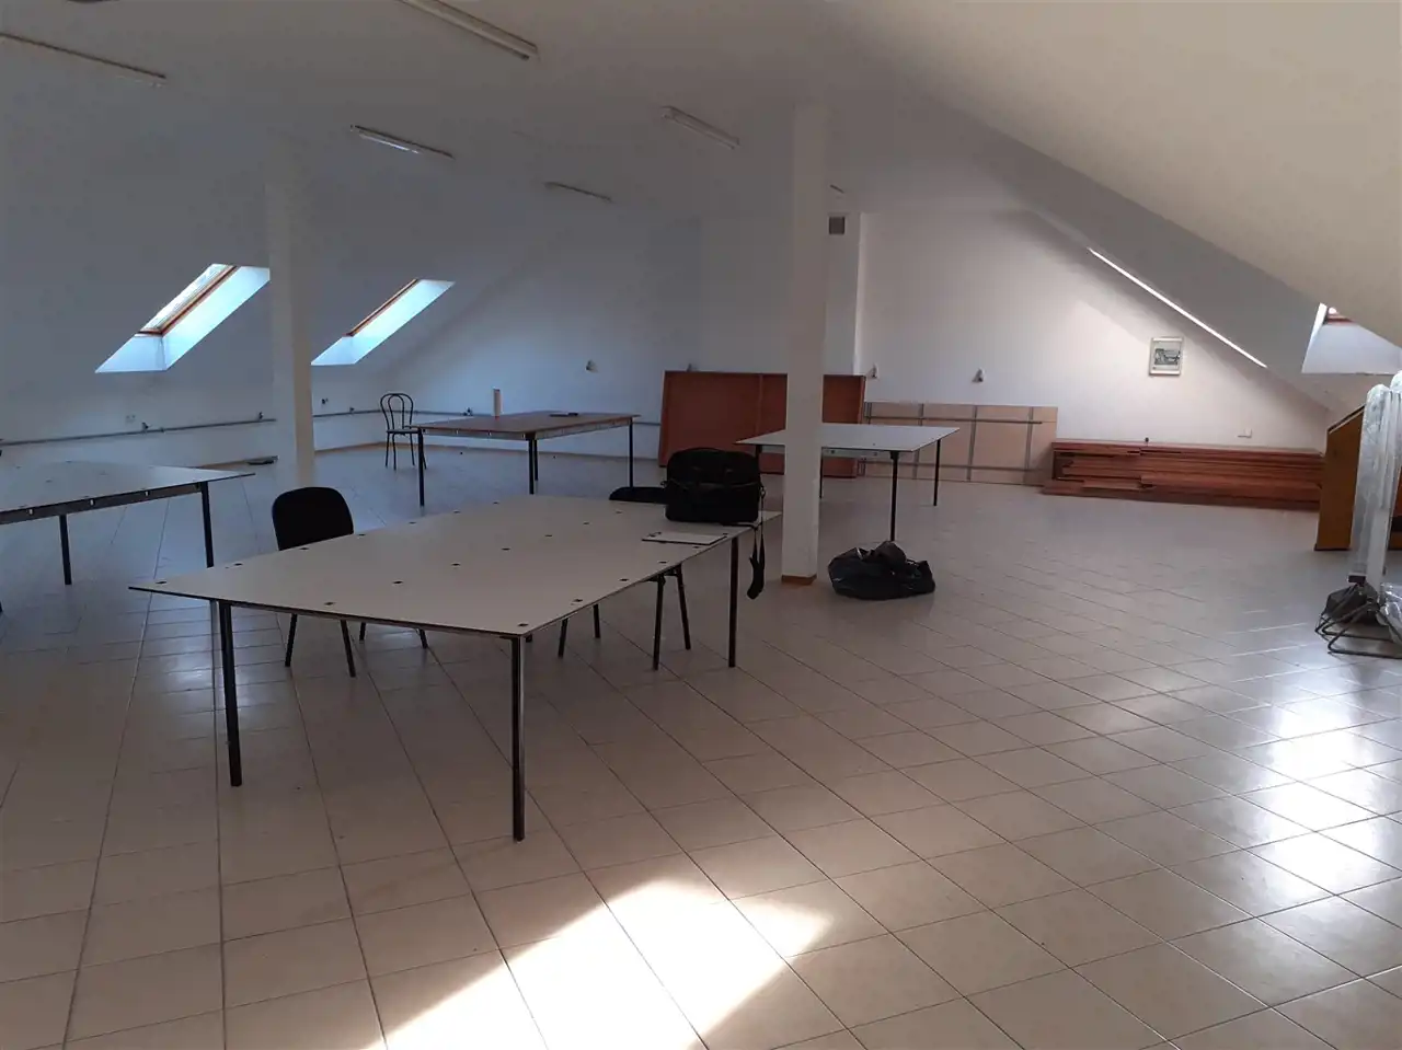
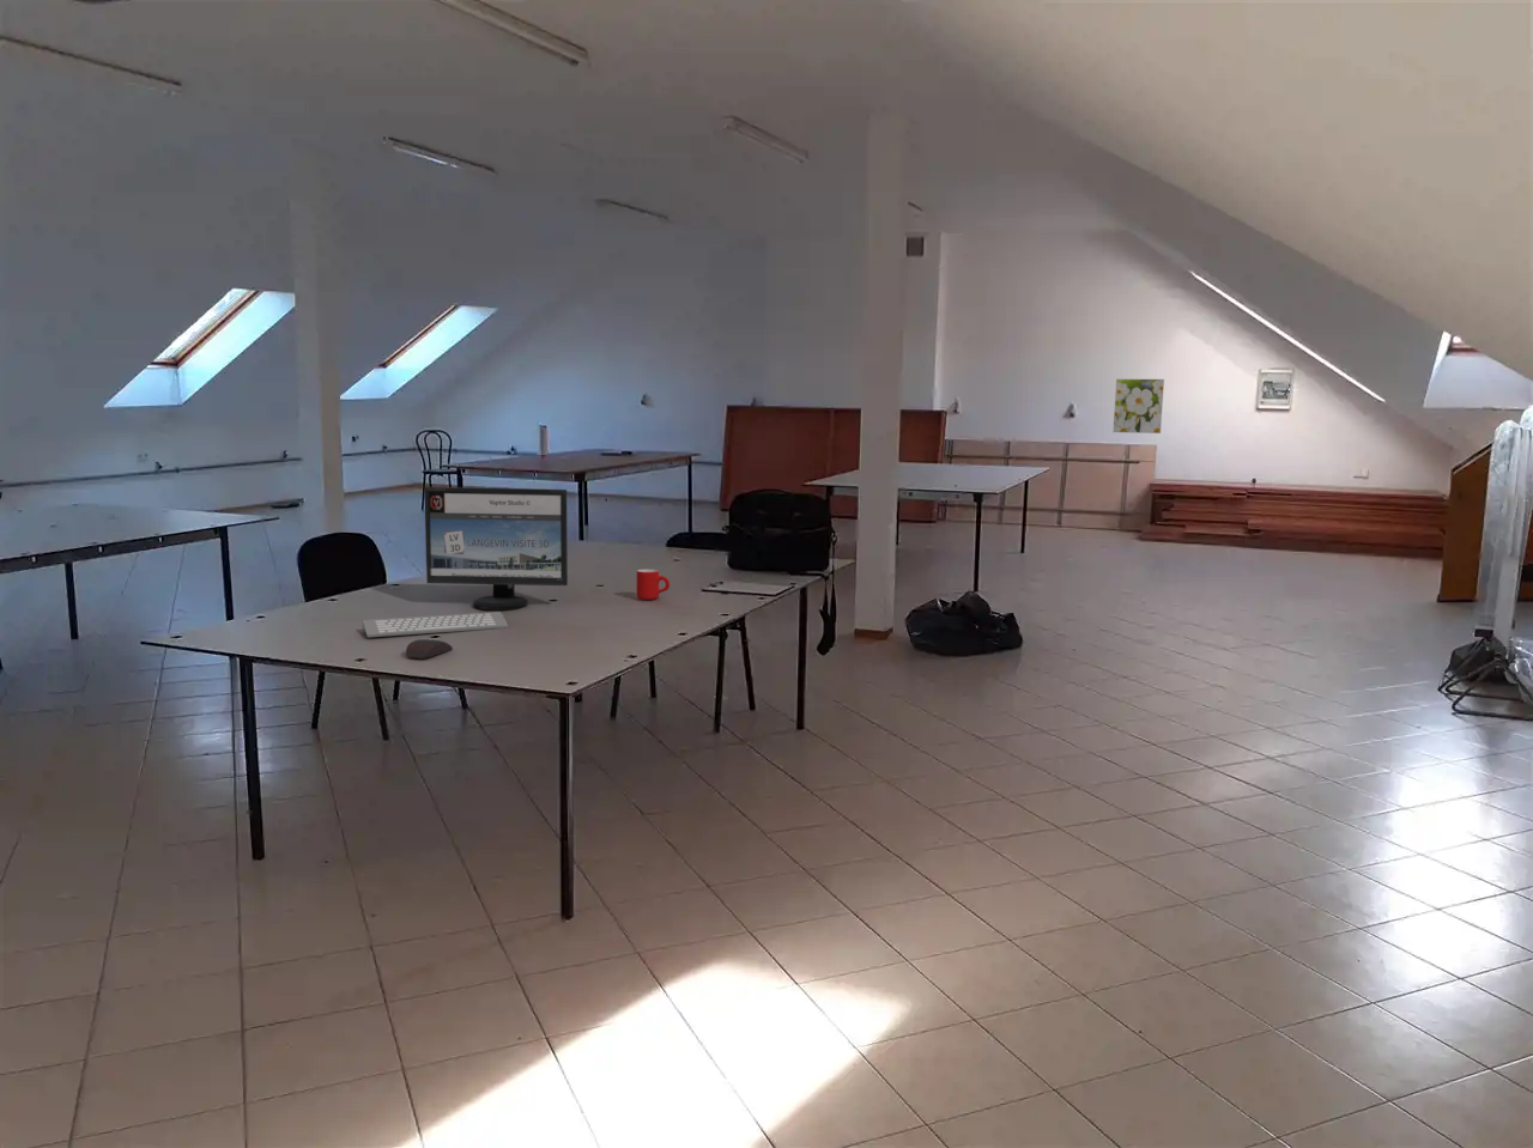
+ computer mouse (428, 646)
+ computer monitor (498, 546)
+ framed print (1137, 406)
+ computer keyboard (435, 623)
+ mug (653, 584)
